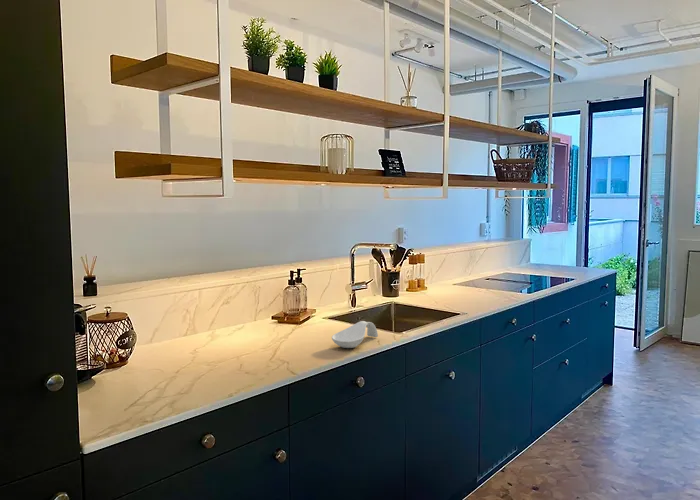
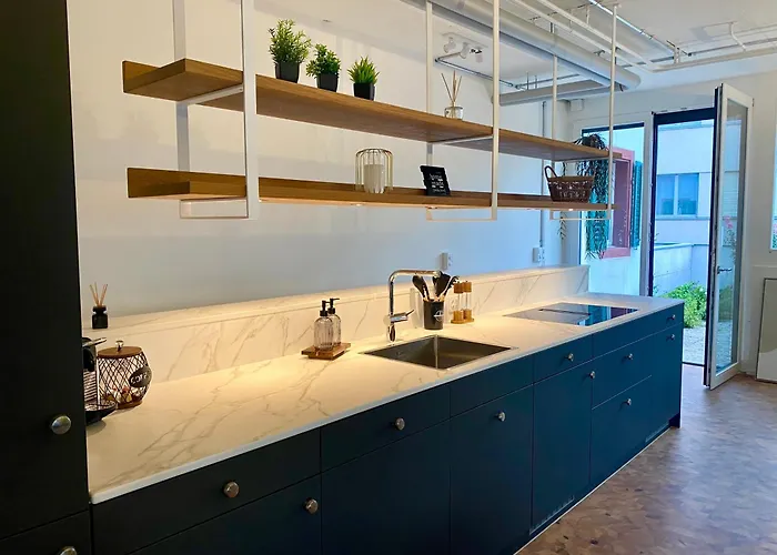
- spoon rest (356, 333)
